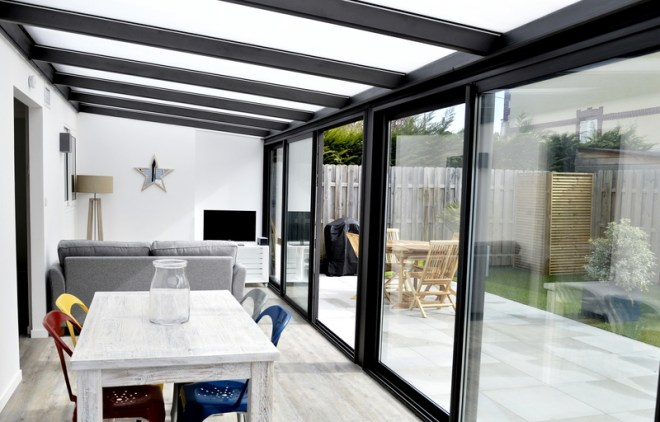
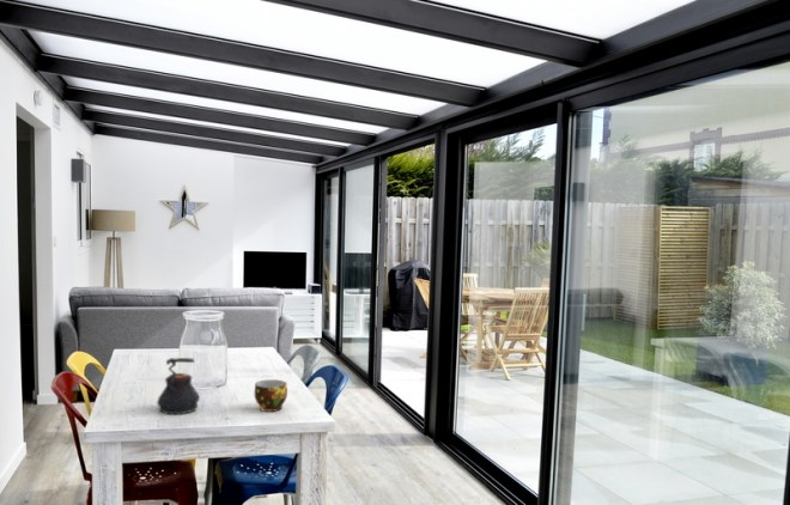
+ cup (268, 395)
+ teapot (177, 383)
